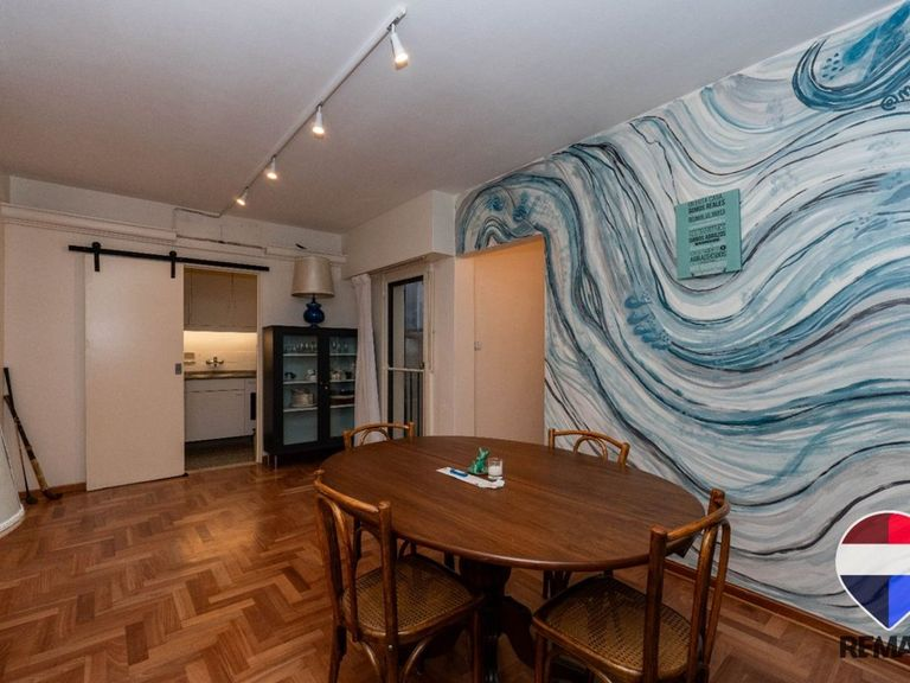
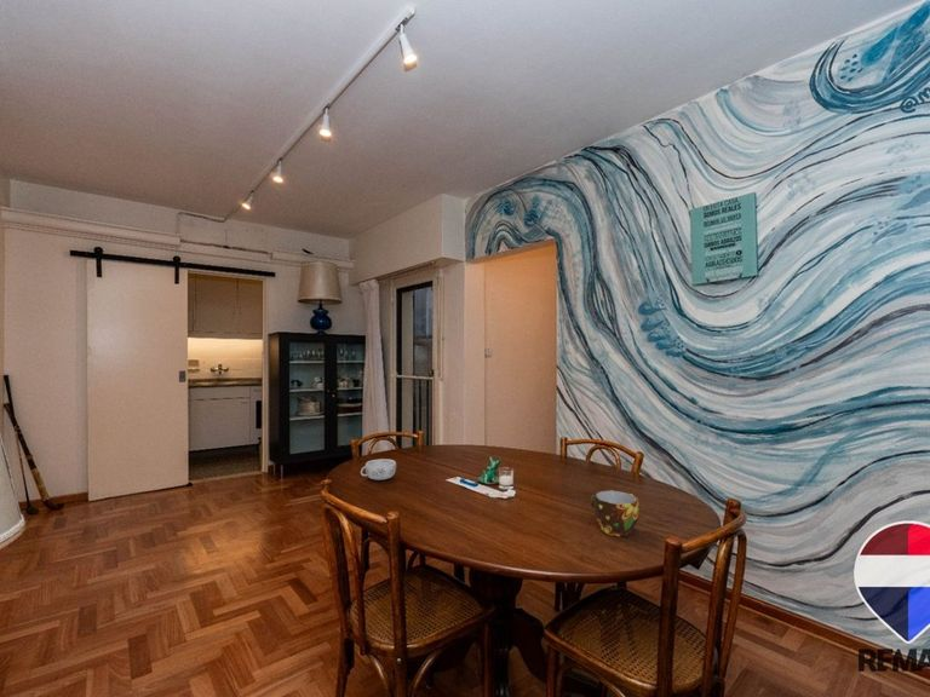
+ decorative bowl (378, 470)
+ cup (613, 513)
